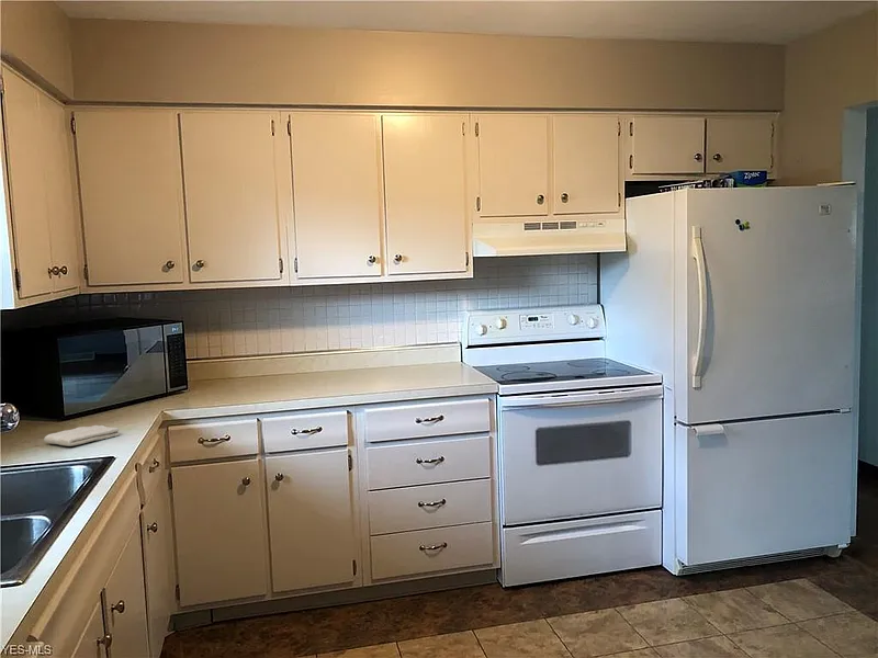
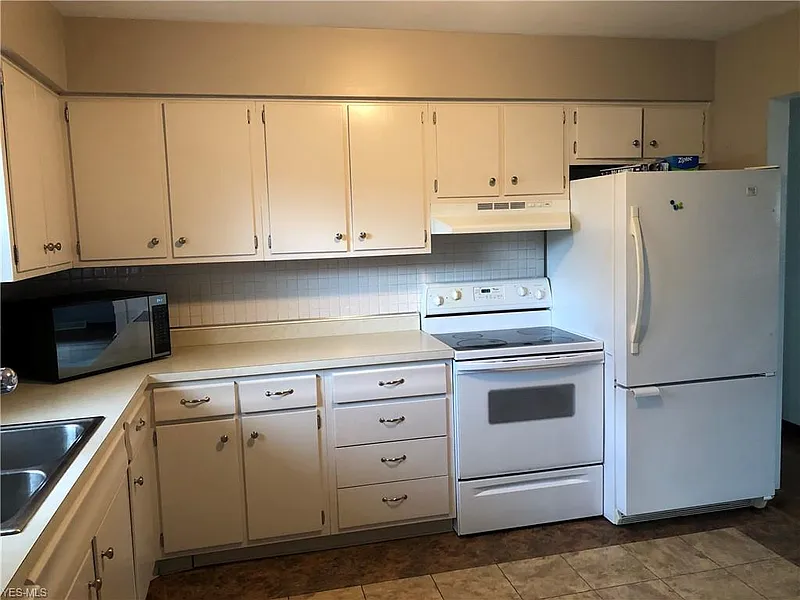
- washcloth (83, 434)
